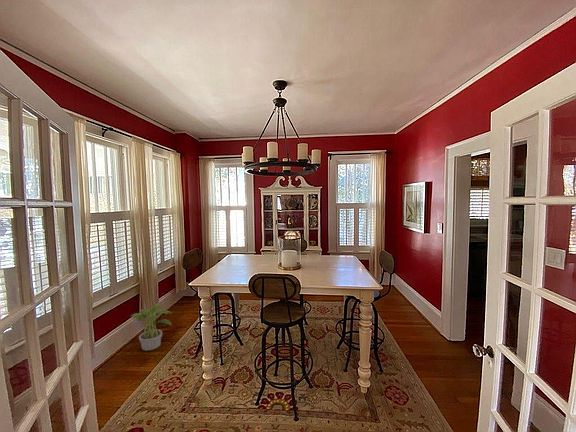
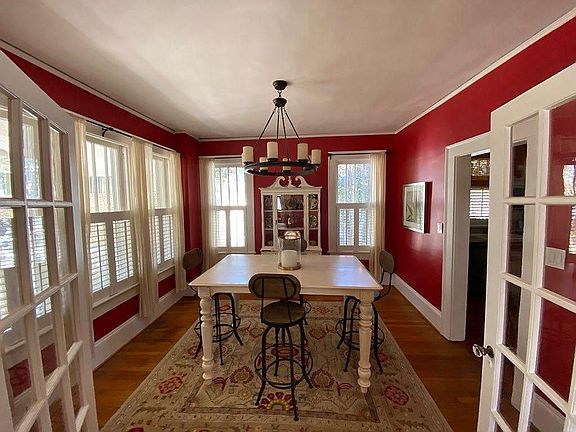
- potted plant (150, 327)
